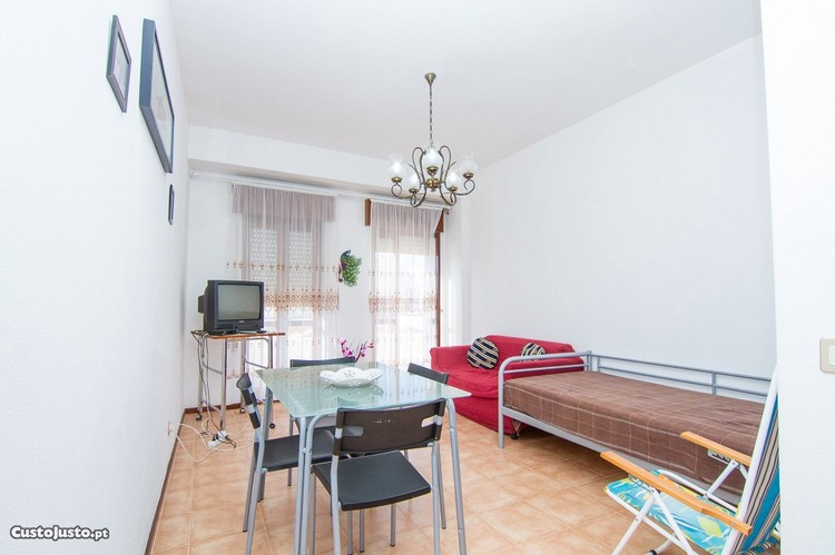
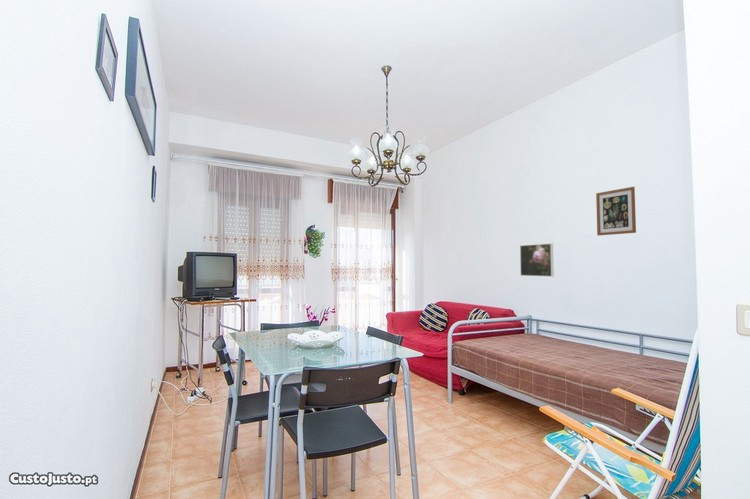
+ wall art (615, 212)
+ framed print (536, 260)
